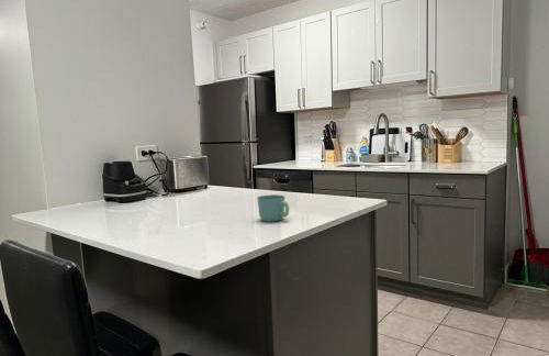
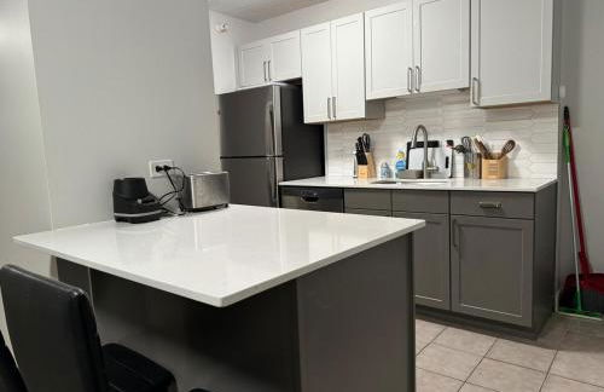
- mug (274, 208)
